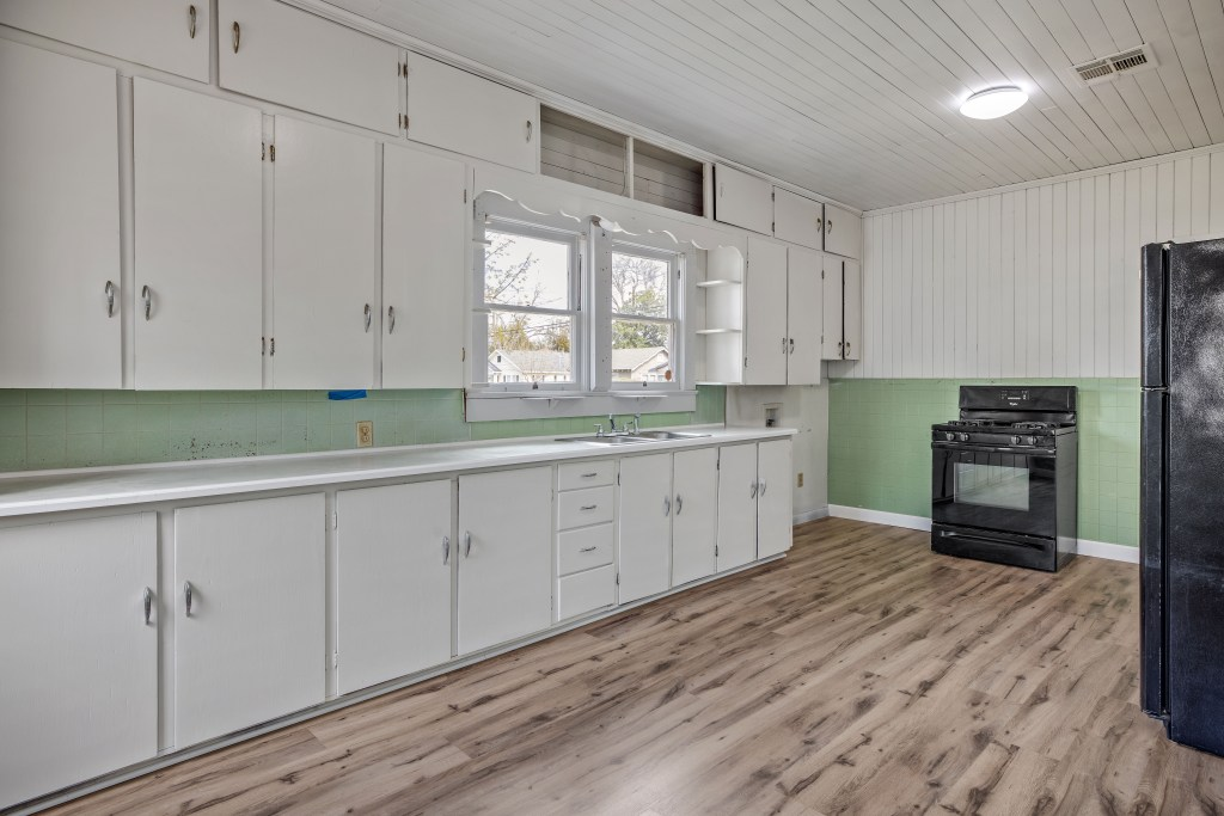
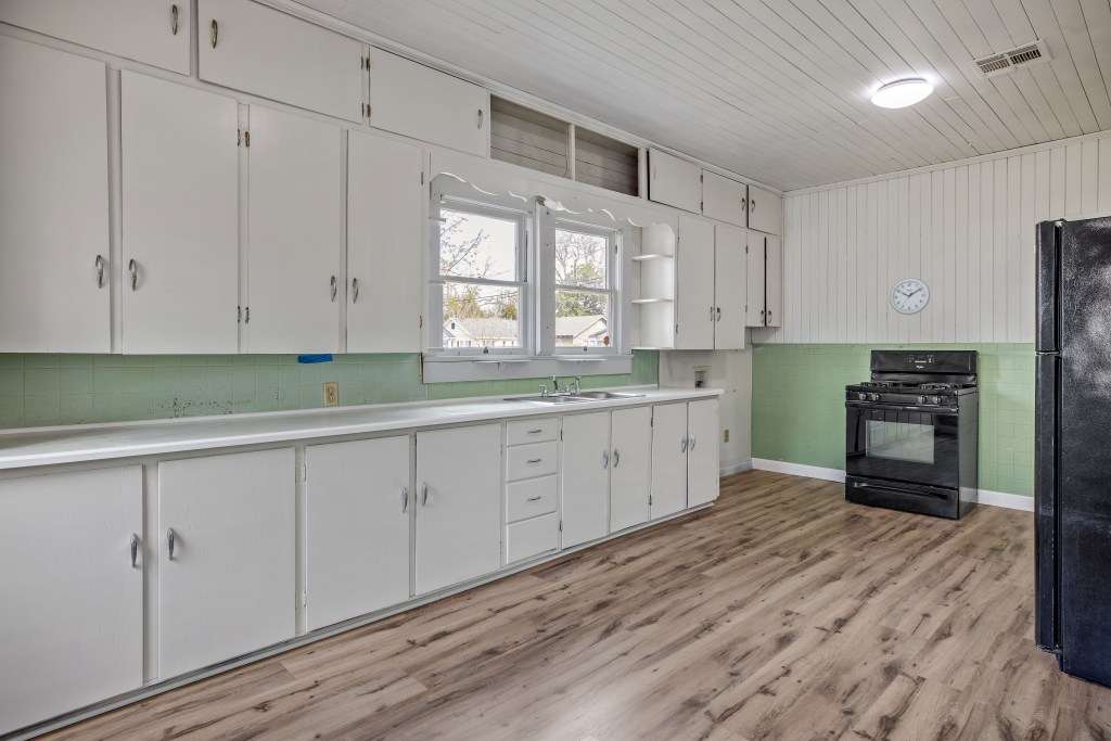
+ wall clock (909, 296)
